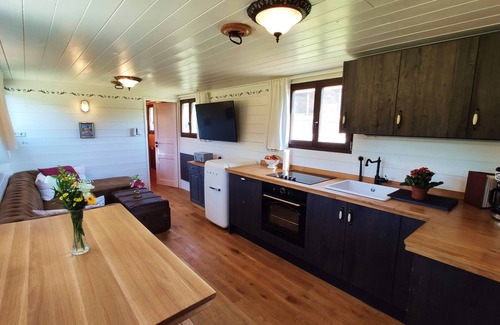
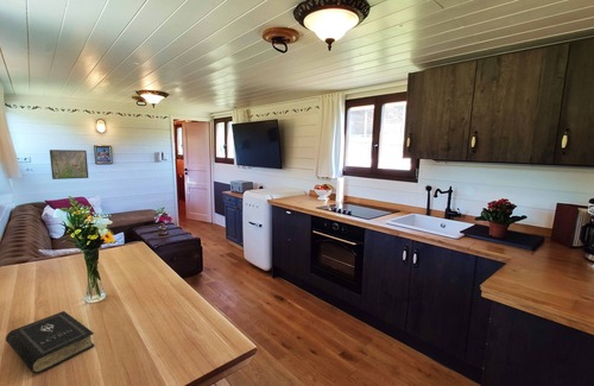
+ book (56, 336)
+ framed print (69, 164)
